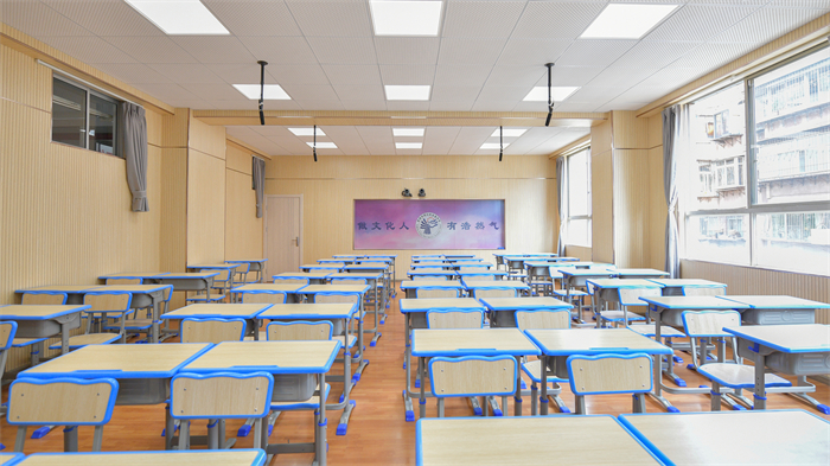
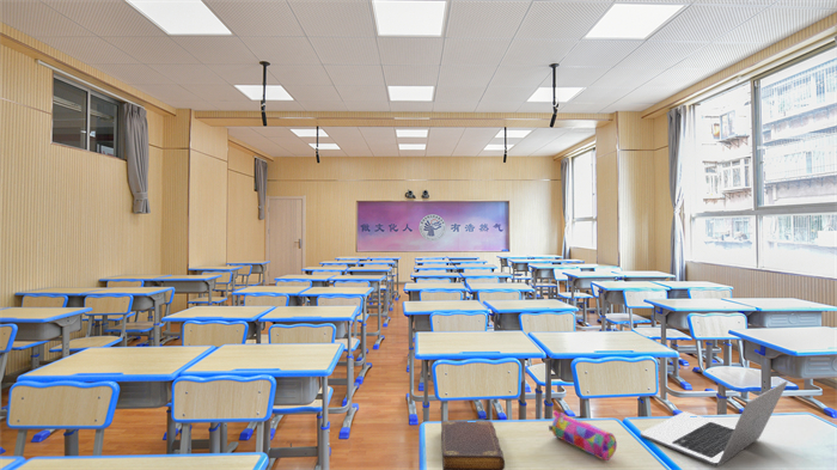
+ book (470, 442)
+ laptop (708, 419)
+ pencil case (581, 434)
